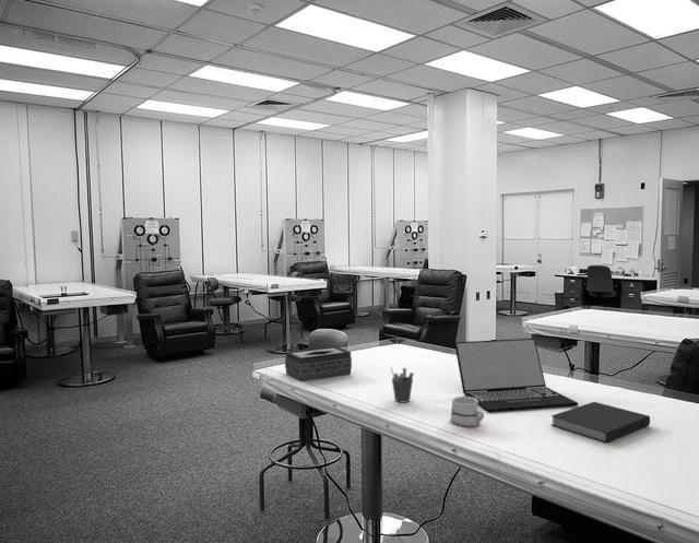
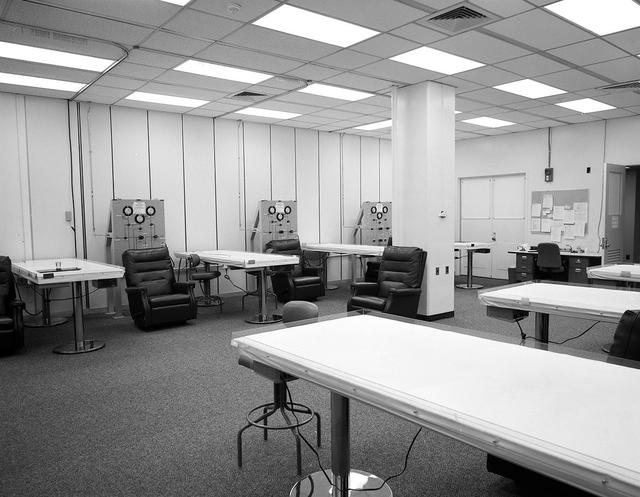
- notebook (600, 421)
- laptop (512, 371)
- tissue box (318, 362)
- pen holder (402, 383)
- mug (466, 411)
